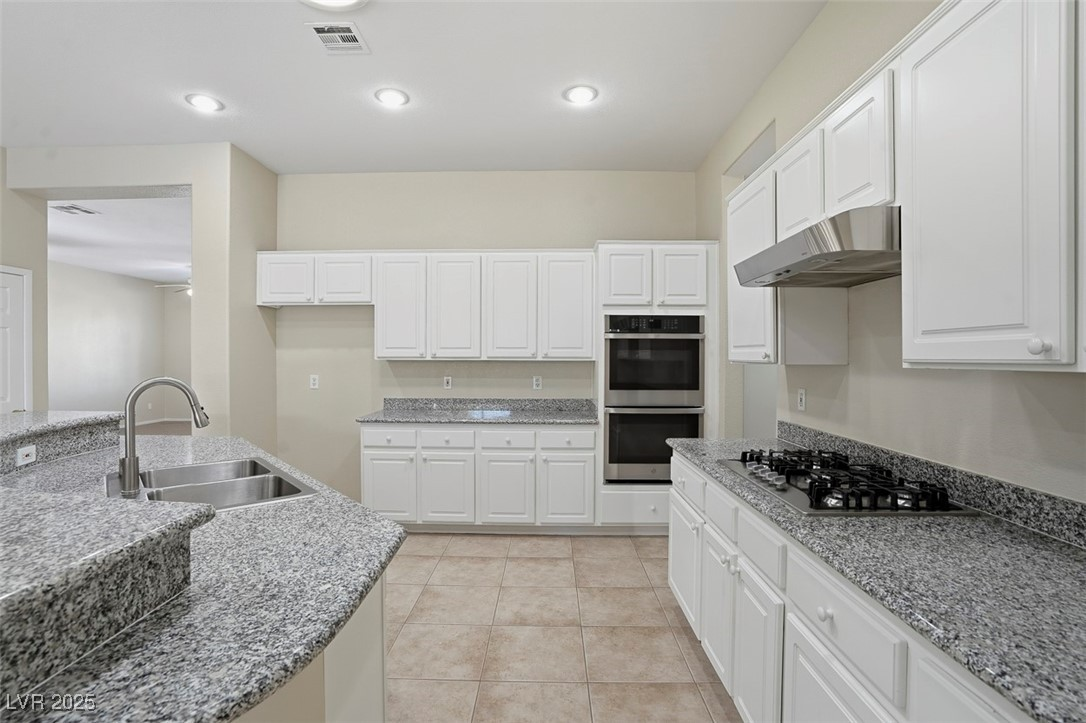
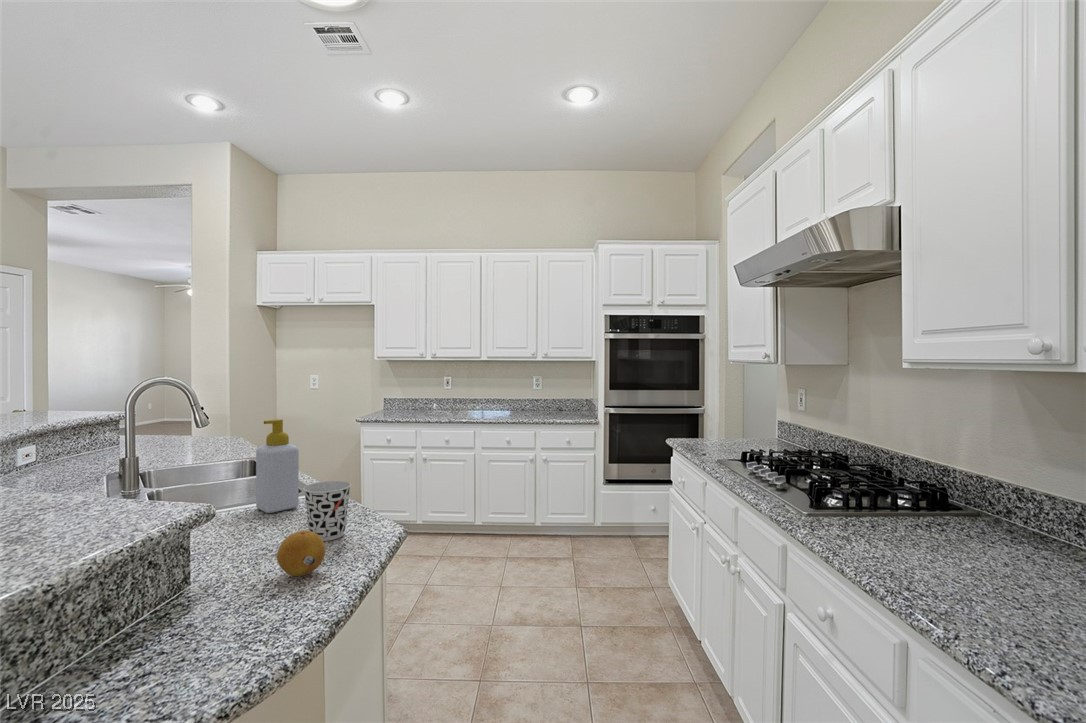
+ fruit (301, 553)
+ cup (327, 510)
+ soap bottle (277, 464)
